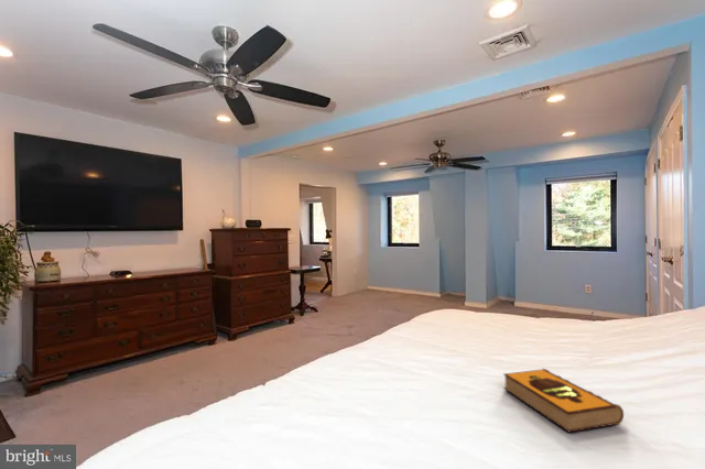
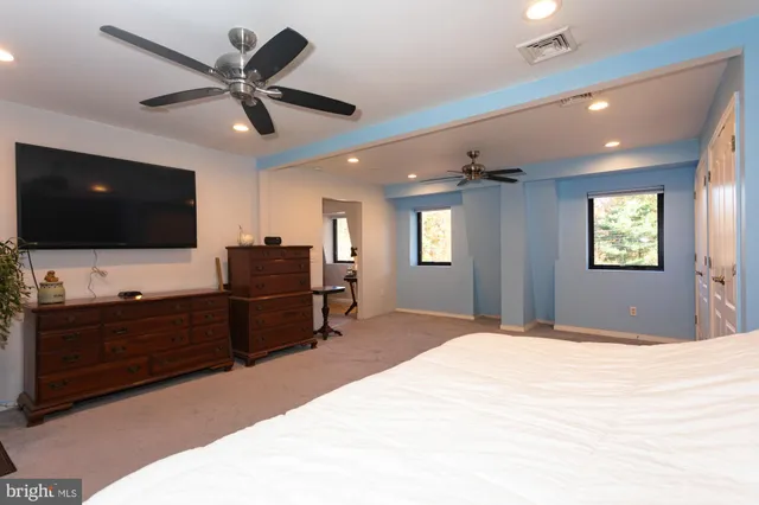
- hardback book (557, 395)
